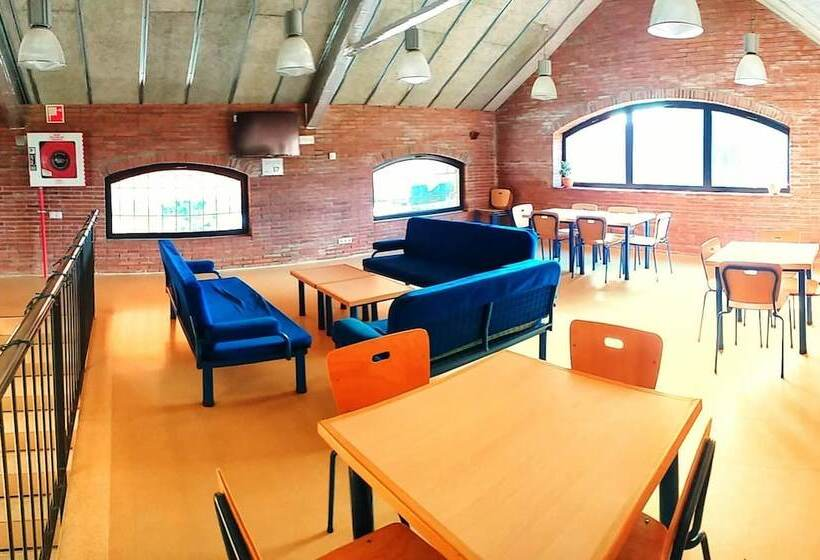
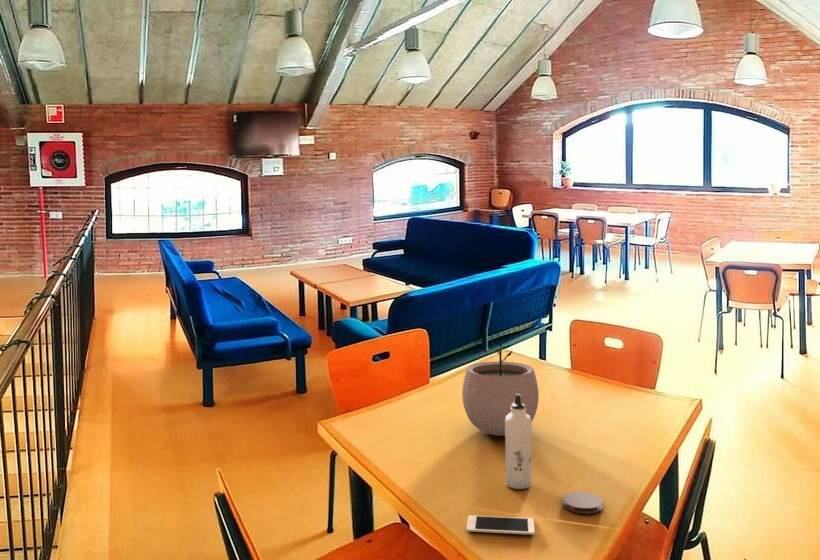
+ plant pot (500, 386)
+ cell phone (500, 524)
+ water bottle (518, 439)
+ coaster (582, 502)
